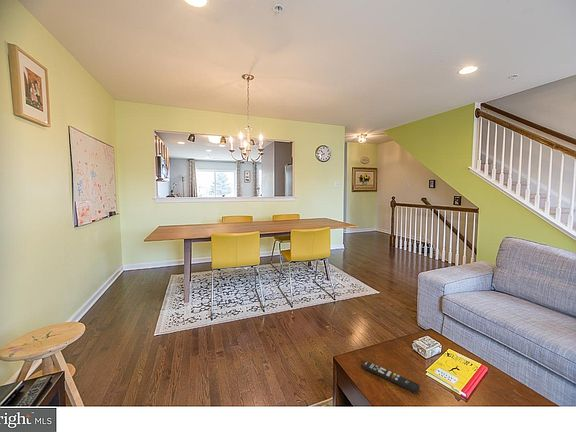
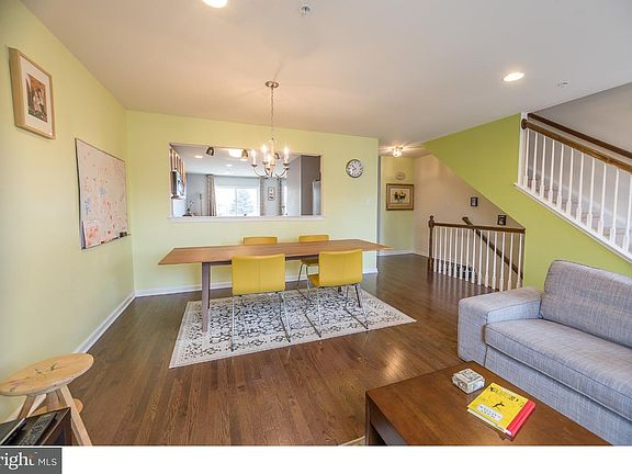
- remote control (388, 375)
